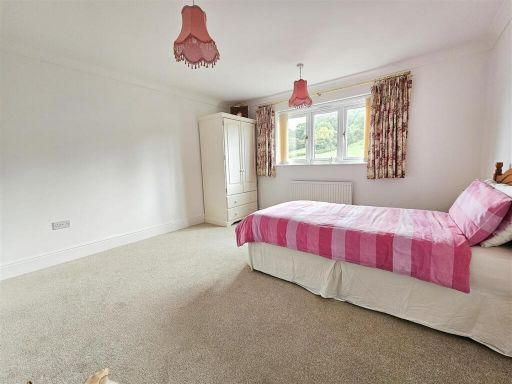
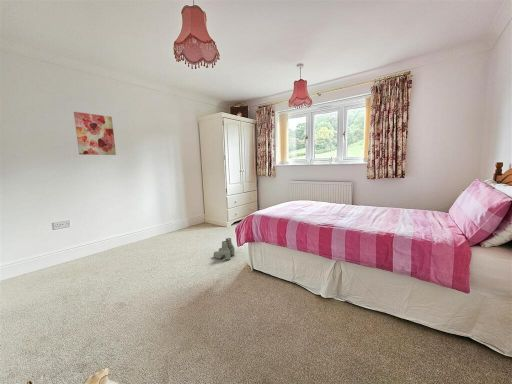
+ boots (224, 247)
+ wall art (96, 134)
